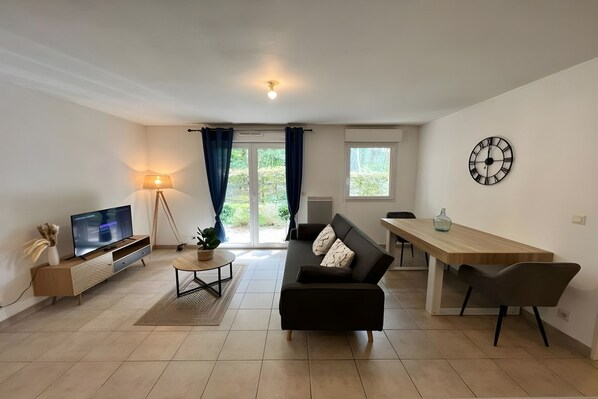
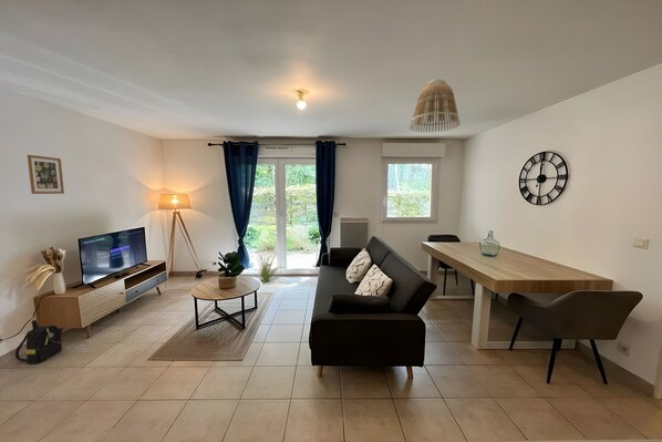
+ backpack (38, 338)
+ wall art (46, 175)
+ lamp shade (434, 104)
+ decorative plant (269, 267)
